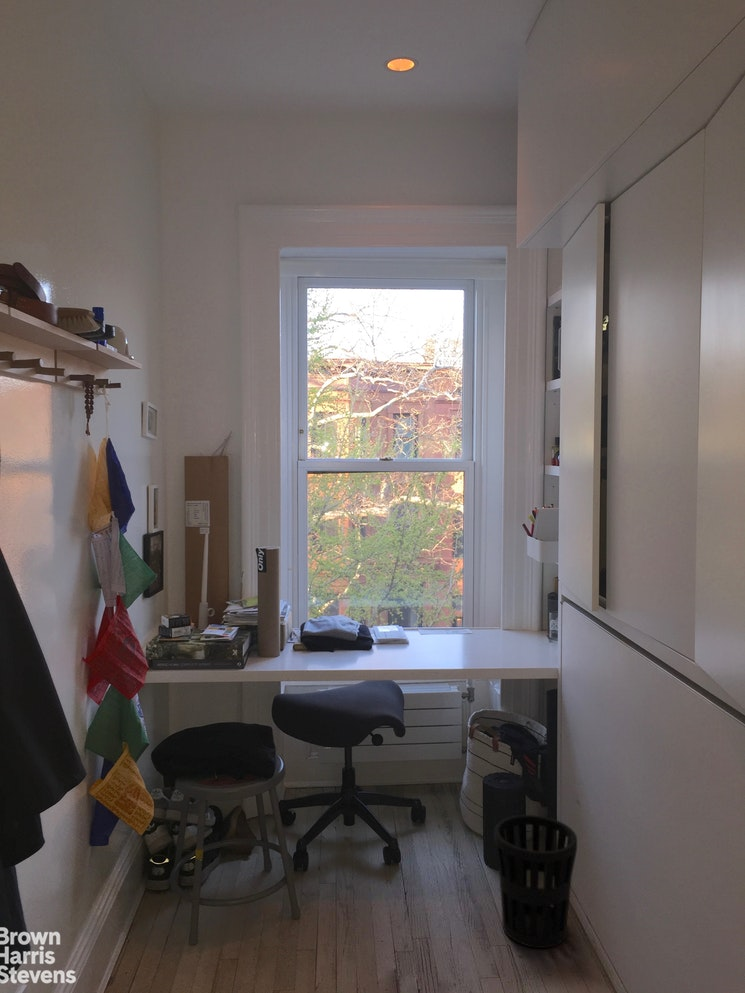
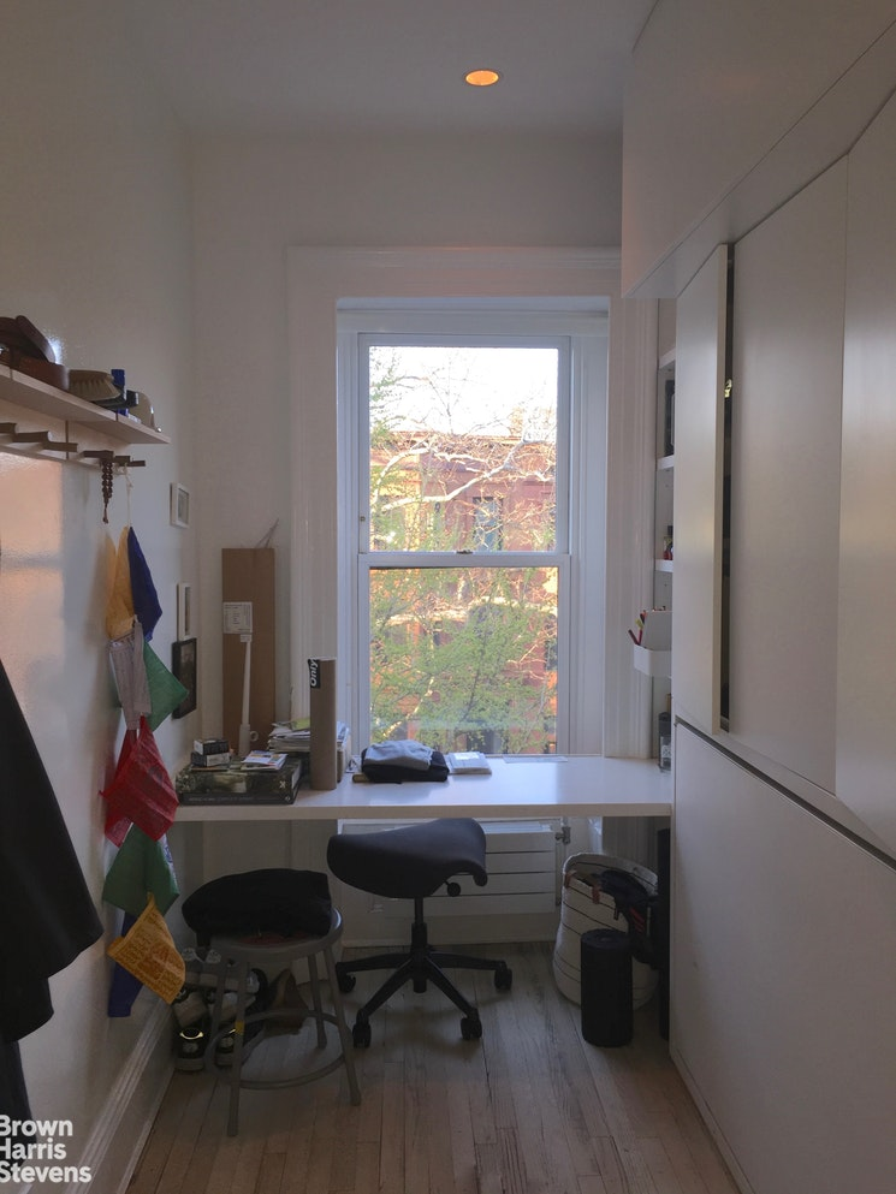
- wastebasket (534, 880)
